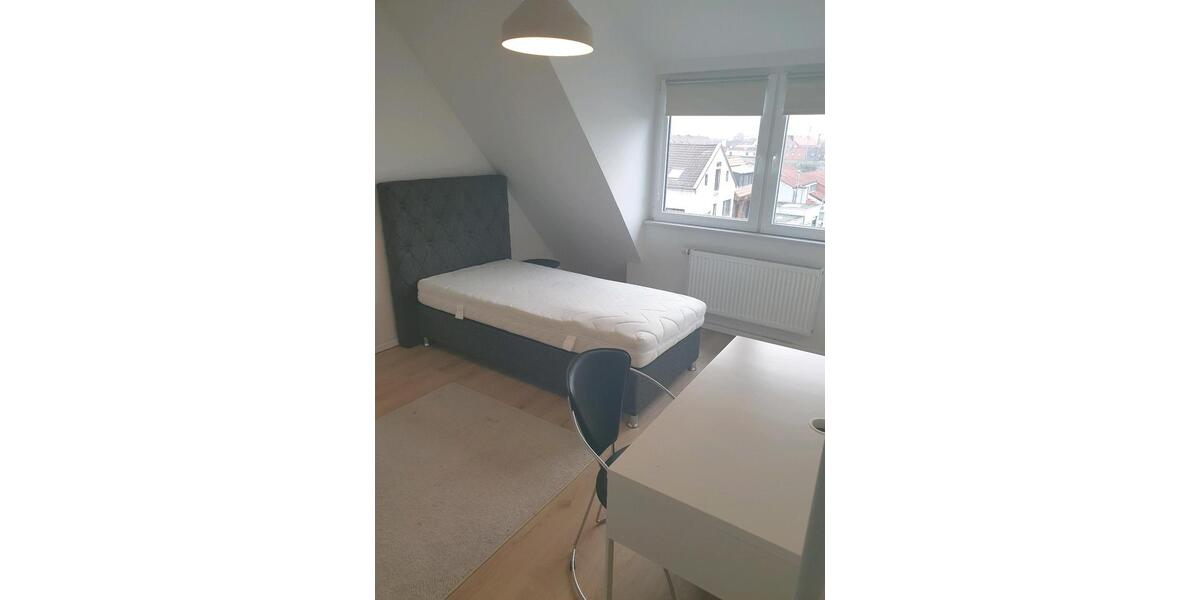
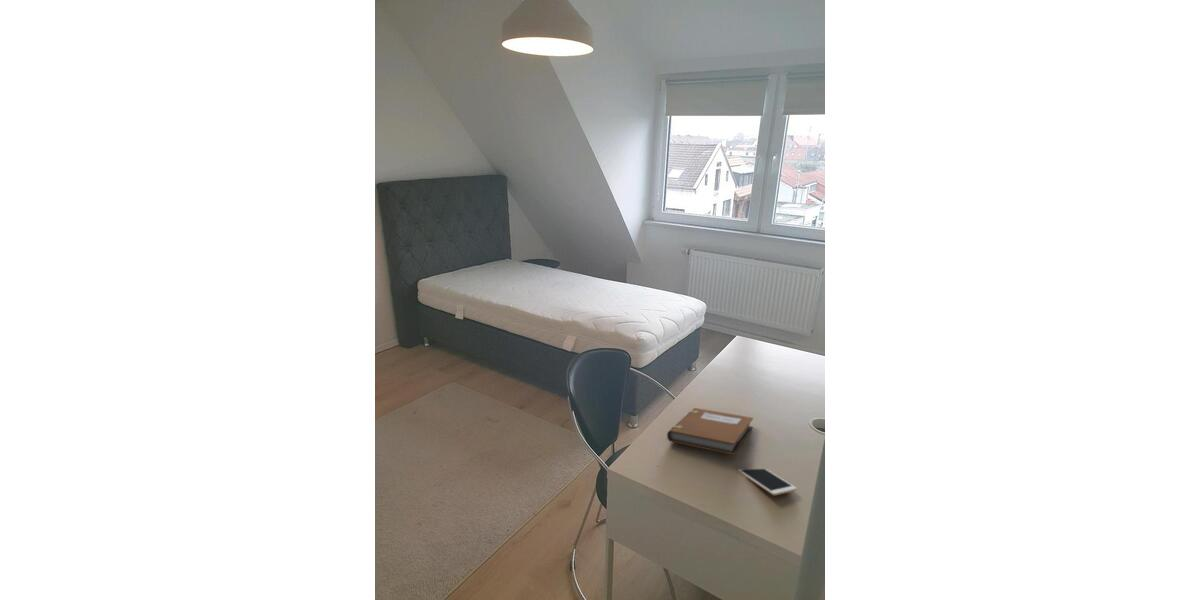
+ cell phone (764, 478)
+ notebook (711, 428)
